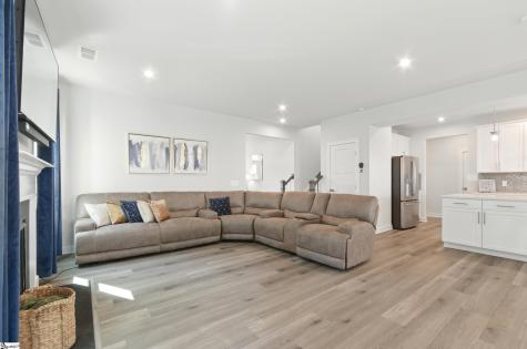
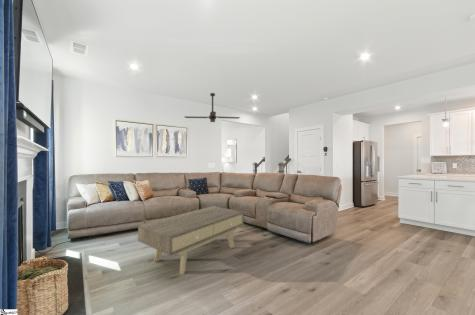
+ ceiling fan (212, 106)
+ coffee table (197, 235)
